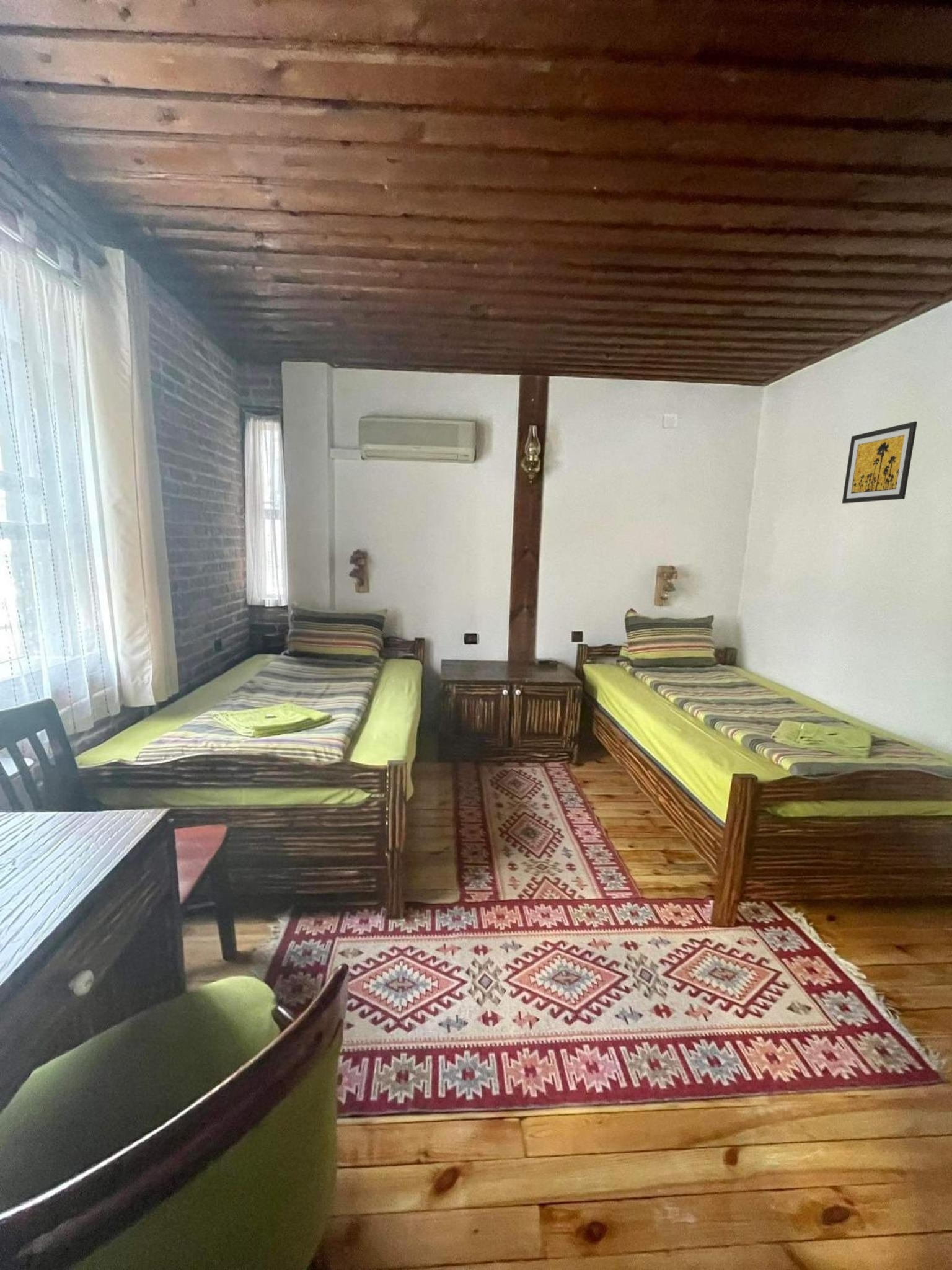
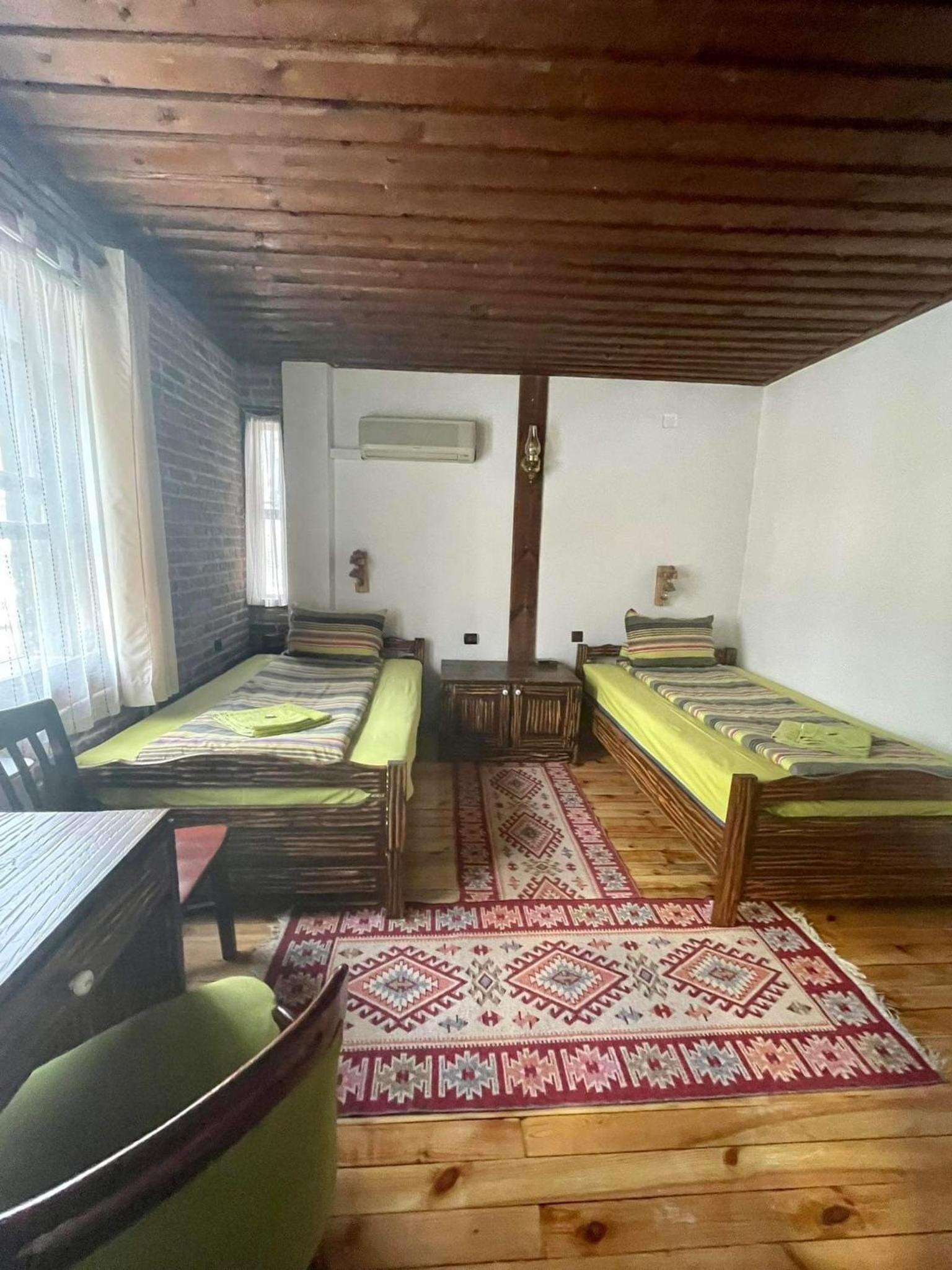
- wall art (876, 466)
